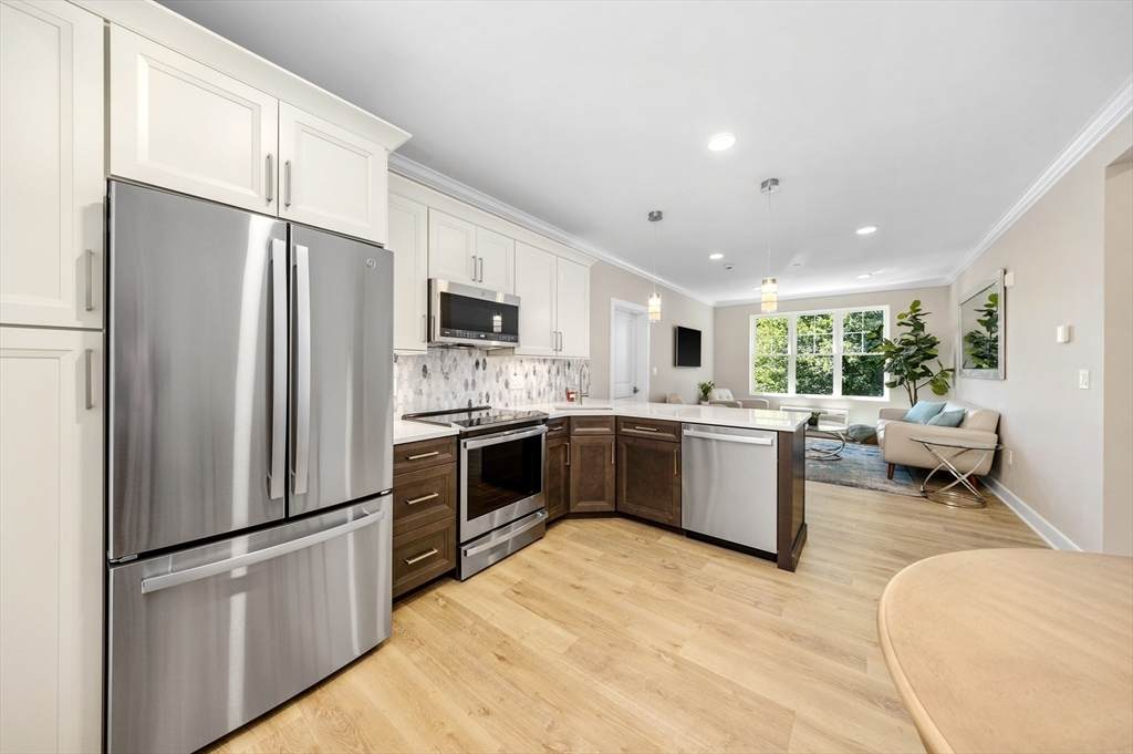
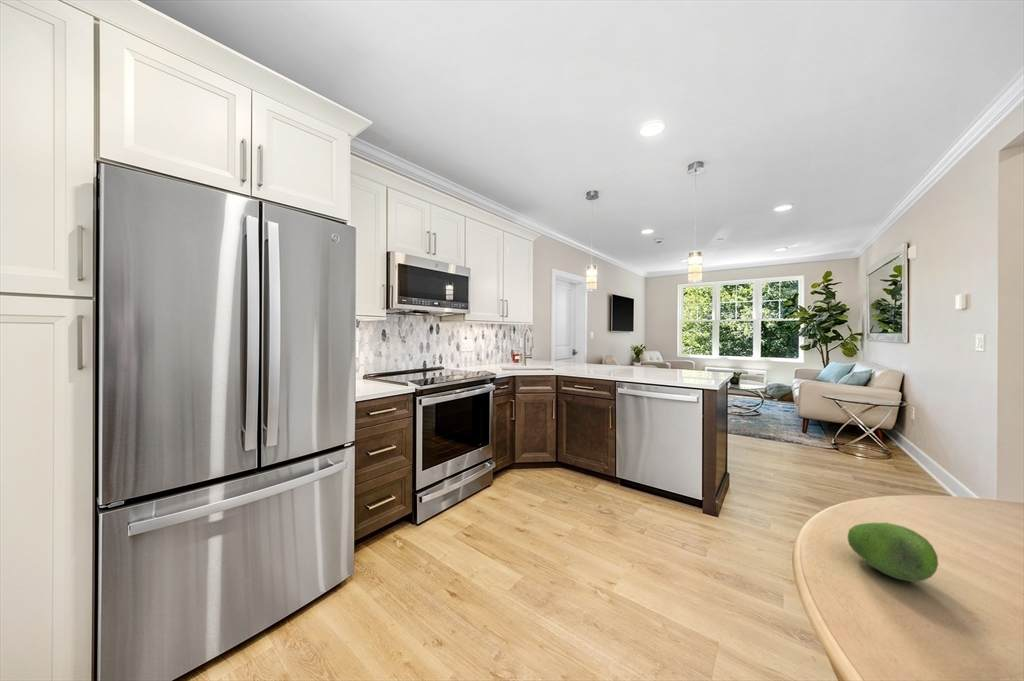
+ fruit (887, 547)
